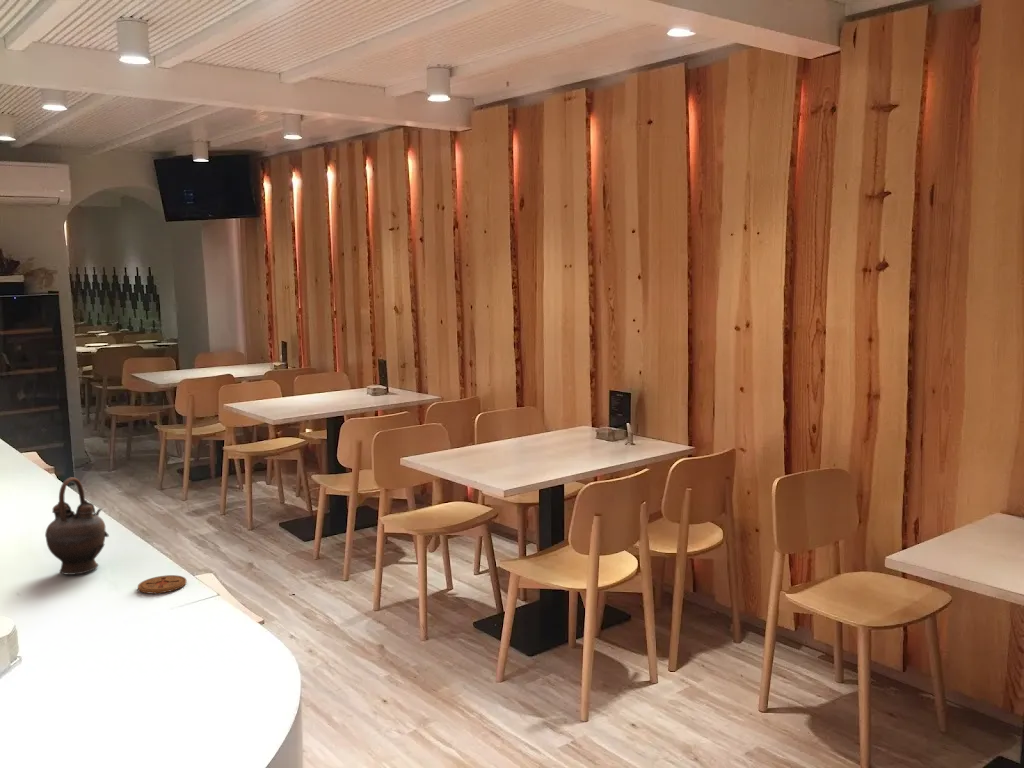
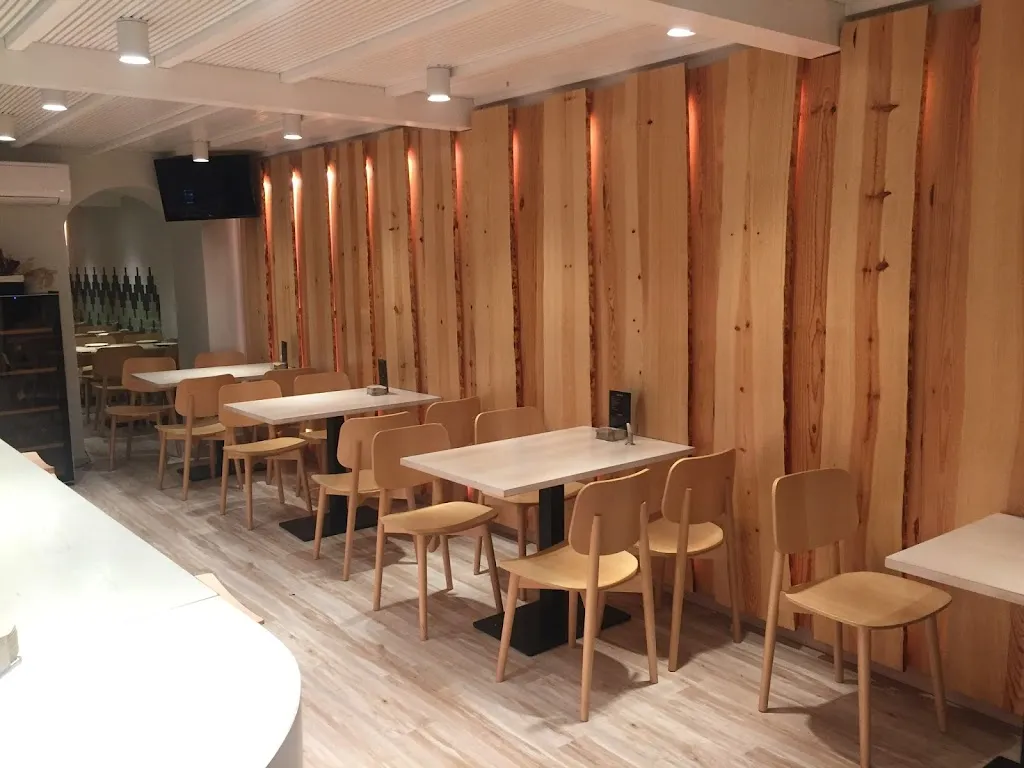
- teapot (79, 522)
- coaster (162, 584)
